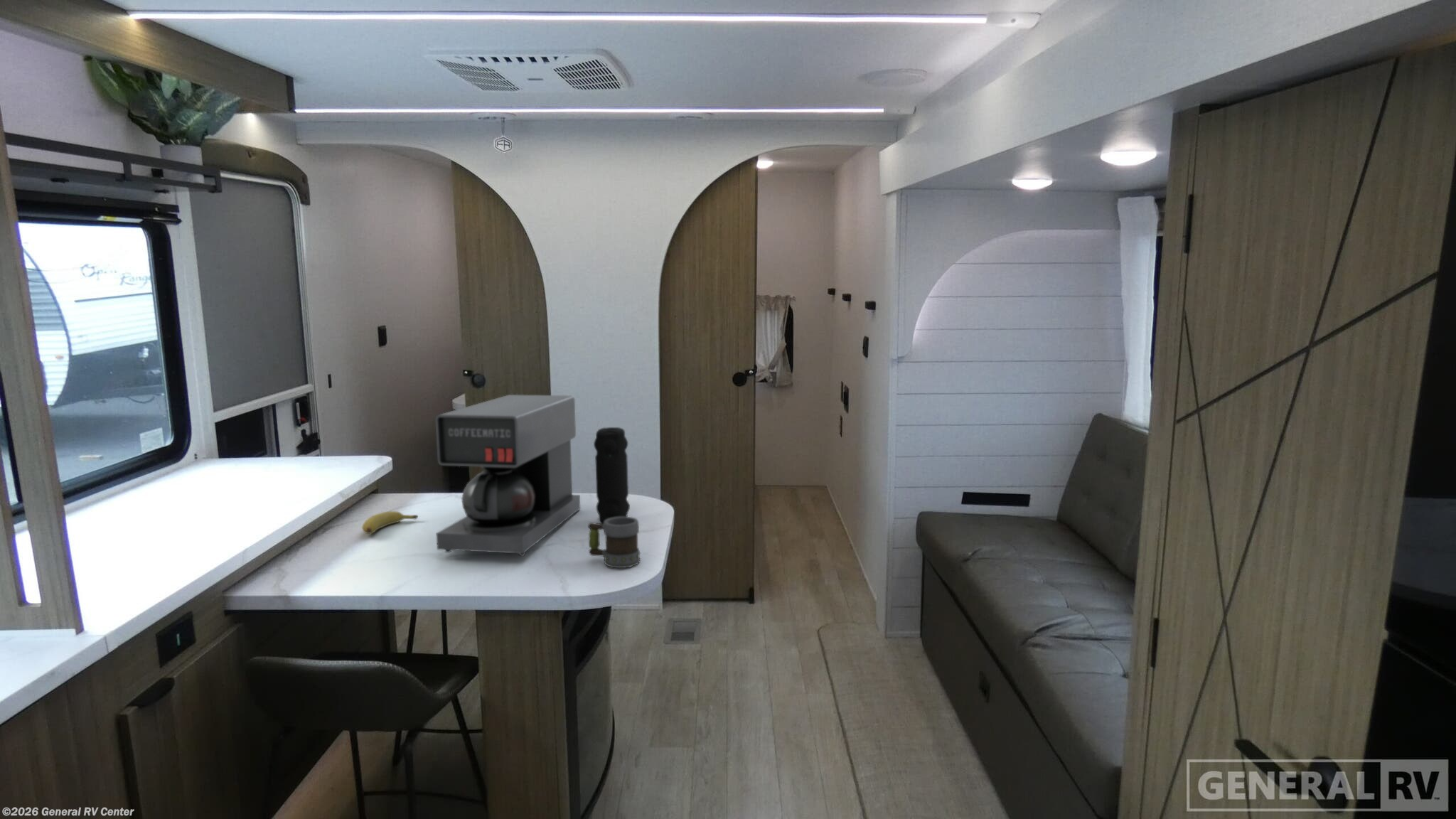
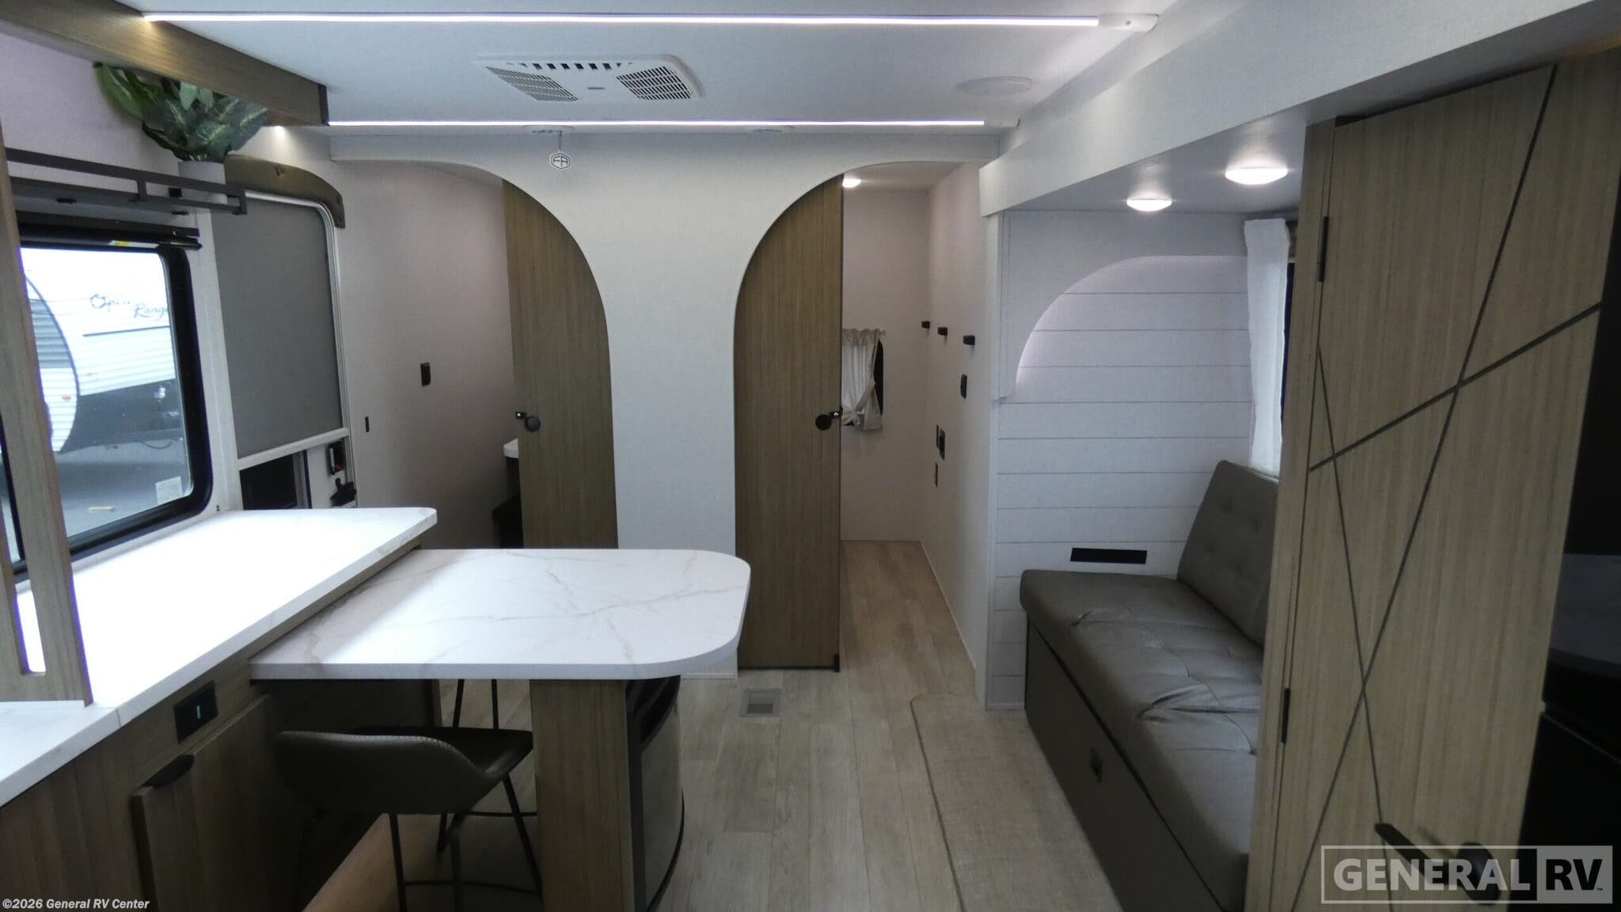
- coffee maker (513, 469)
- banana (385, 523)
- mug (613, 540)
- speaker (611, 476)
